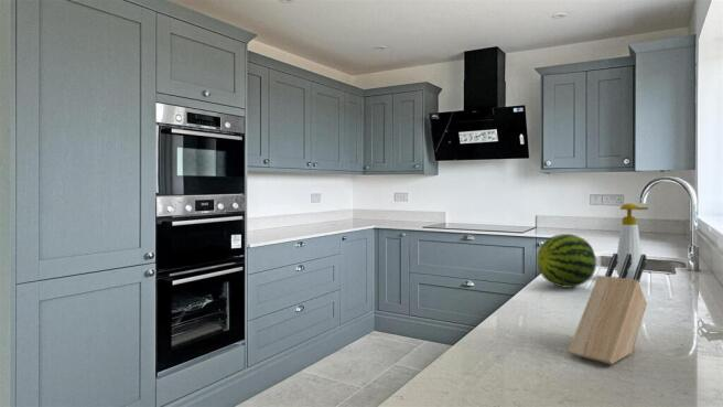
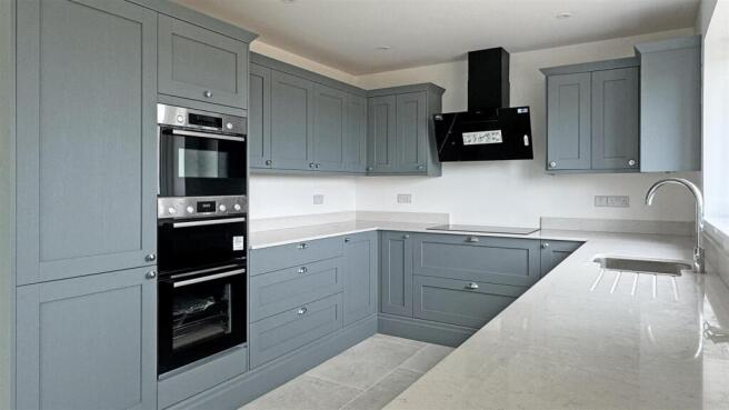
- fruit (566, 260)
- knife block (612, 301)
- soap bottle (632, 242)
